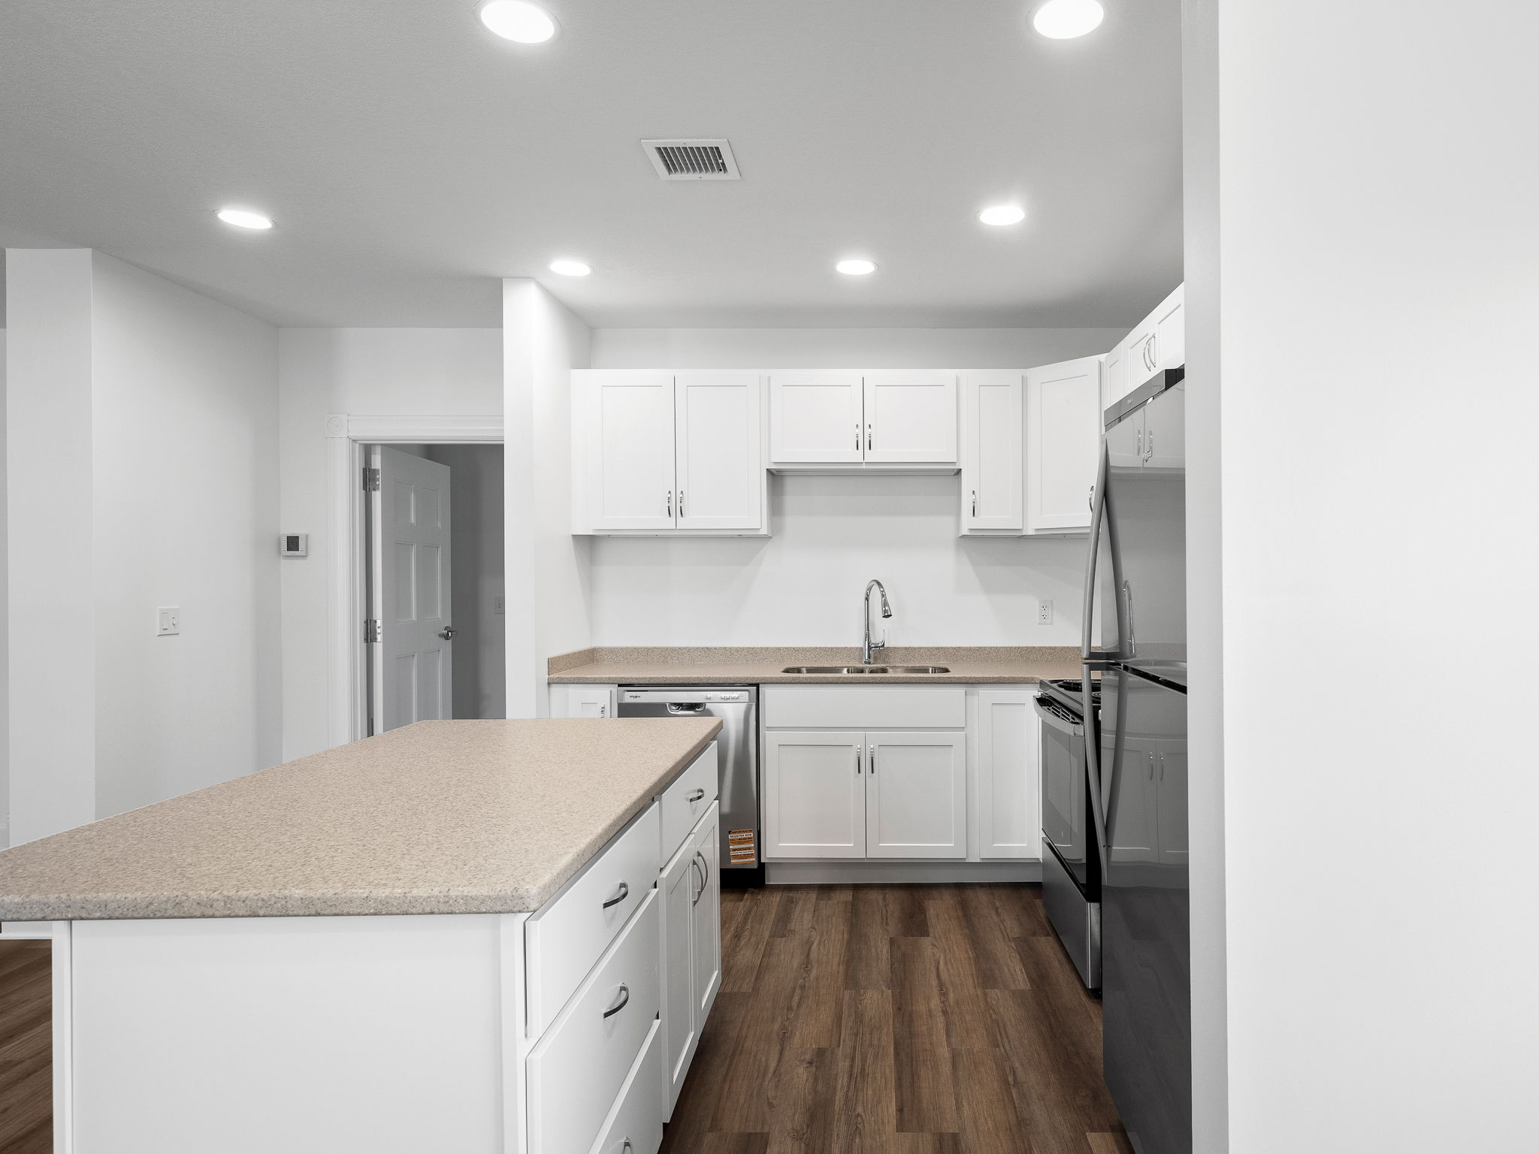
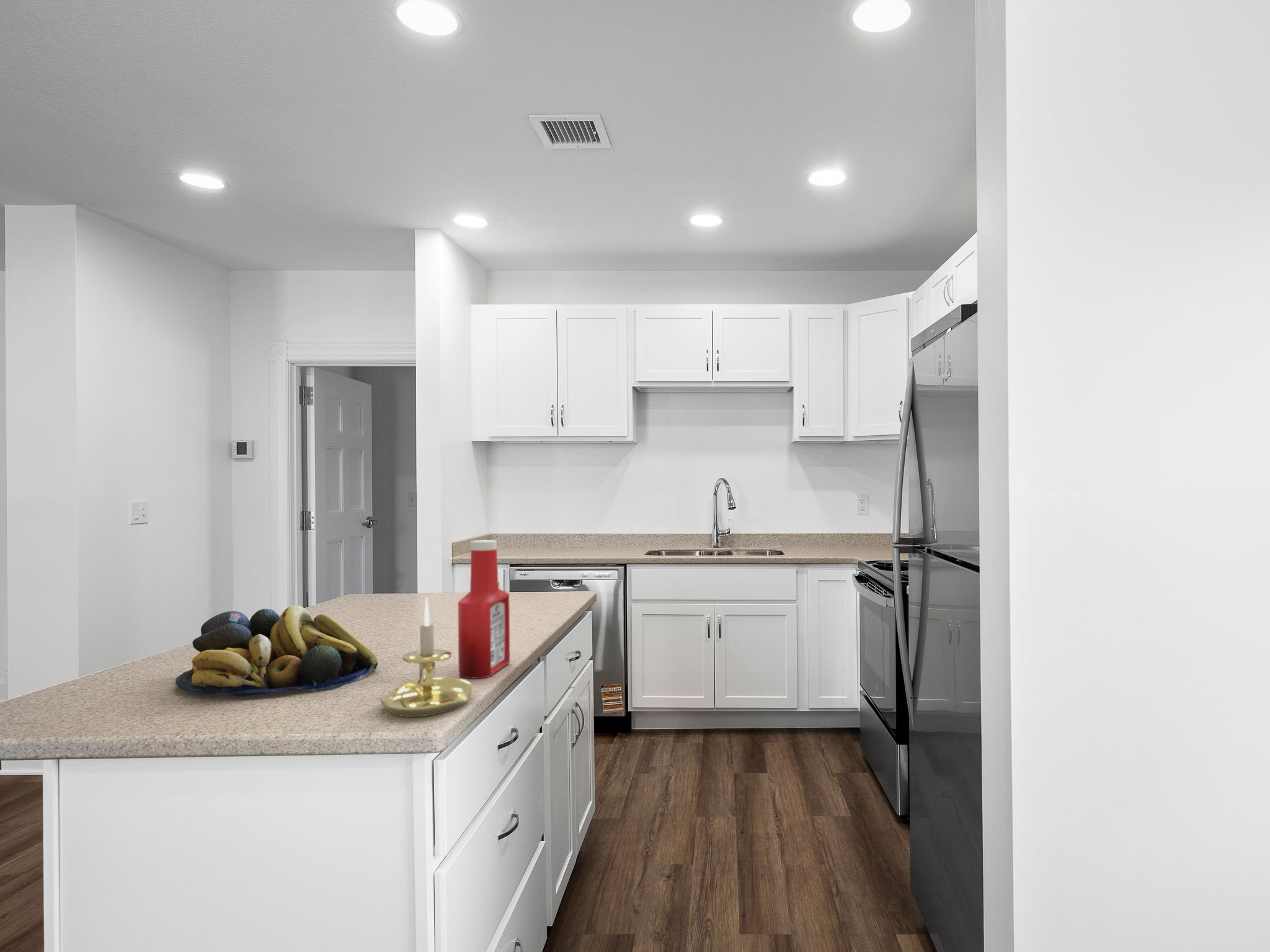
+ candle holder (424, 652)
+ fruit bowl (281, 641)
+ soap bottle (484, 604)
